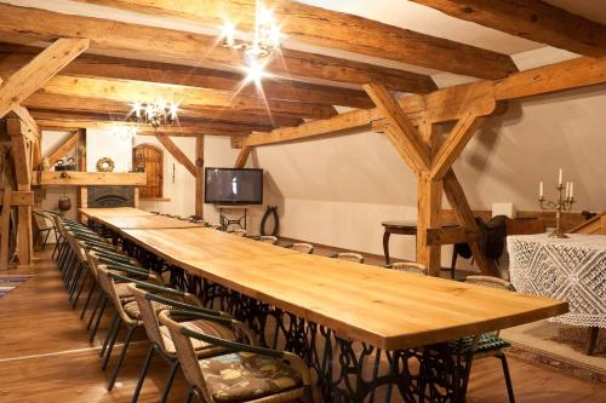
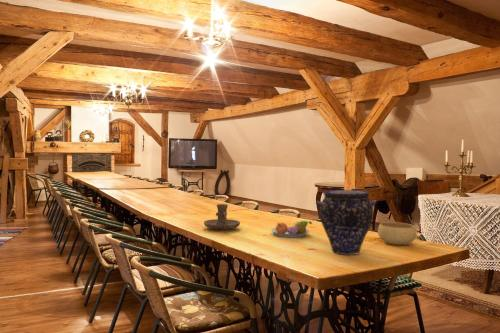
+ fruit bowl (291, 226)
+ bowl (396, 234)
+ candle holder (222, 217)
+ vase (345, 221)
